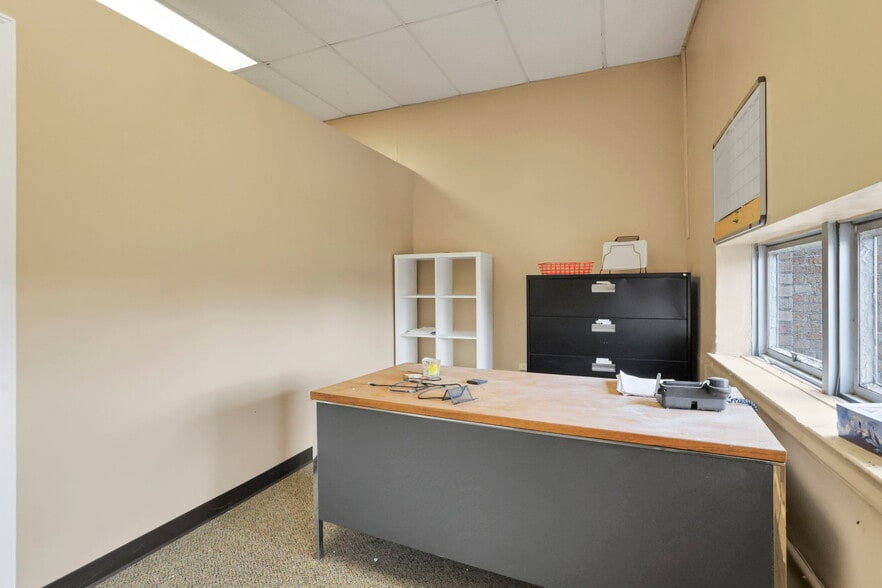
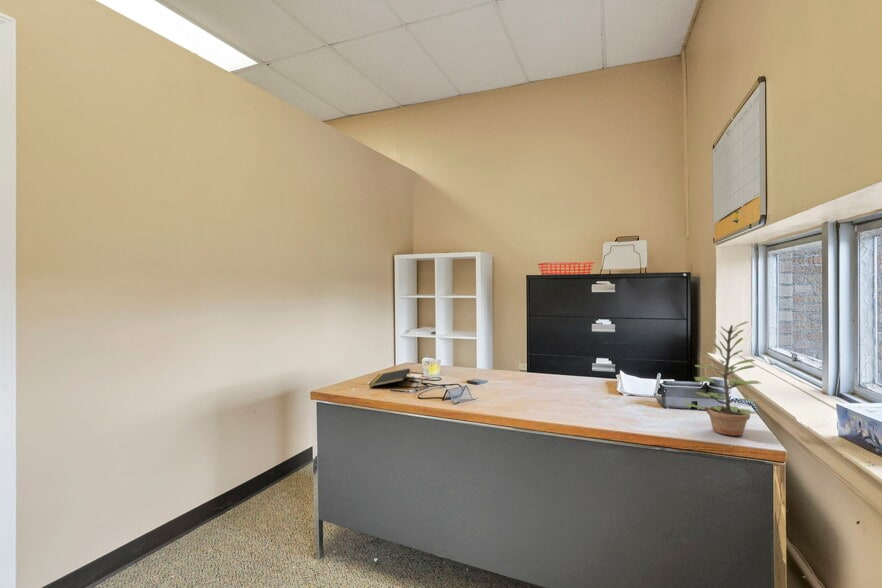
+ notepad (390, 377)
+ plant (722, 375)
